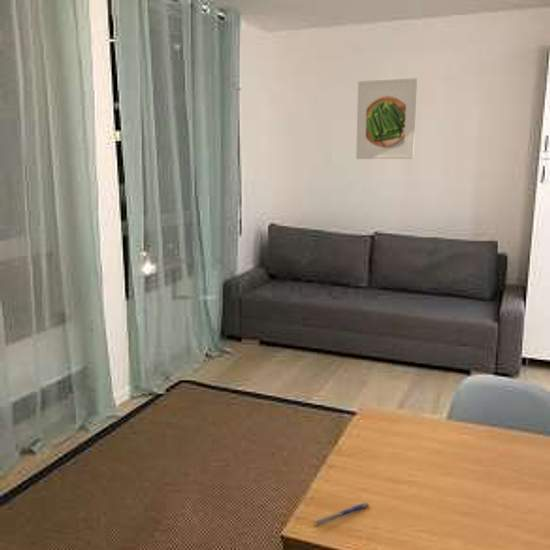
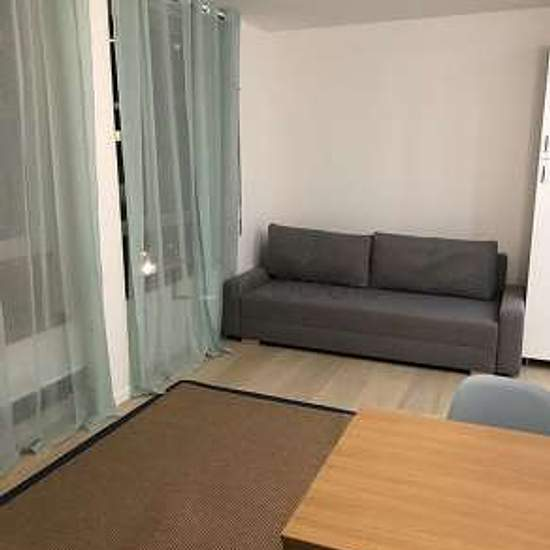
- pen (341, 513)
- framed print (385, 120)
